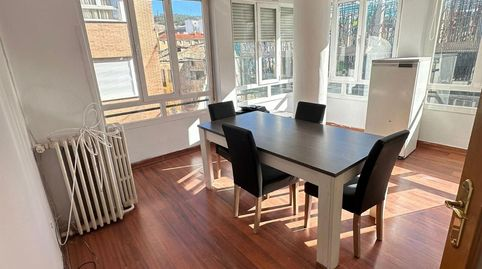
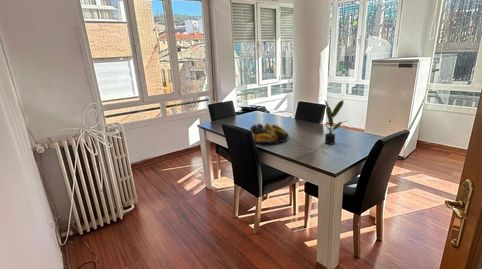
+ potted plant (332, 121)
+ fruit bowl (267, 131)
